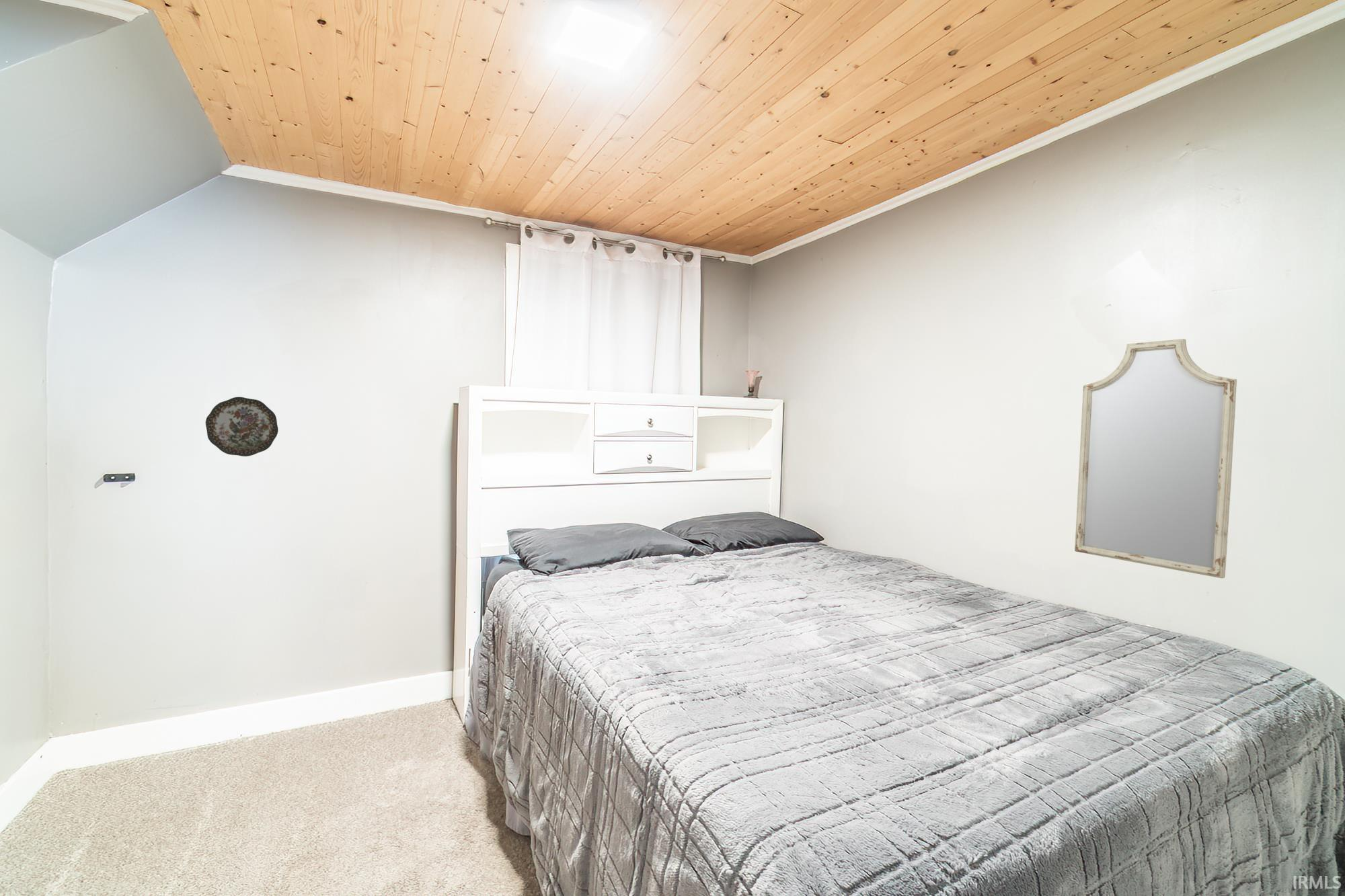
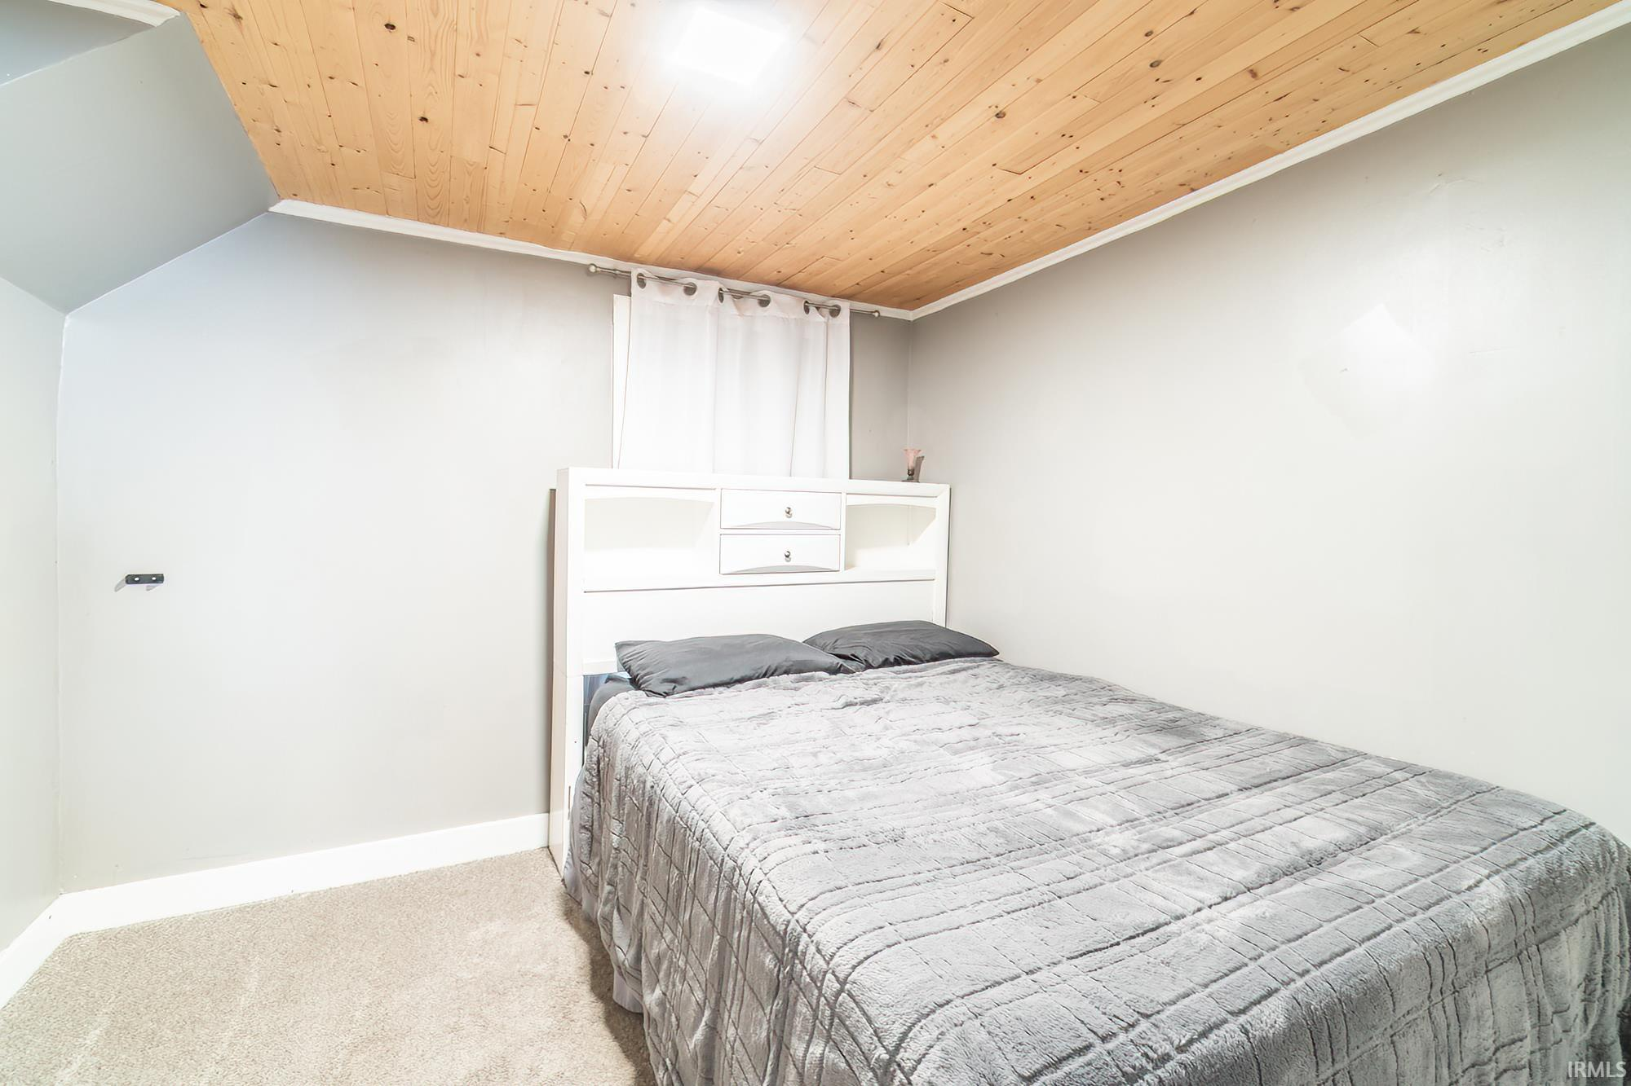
- home mirror (1149, 453)
- decorative plate (243, 426)
